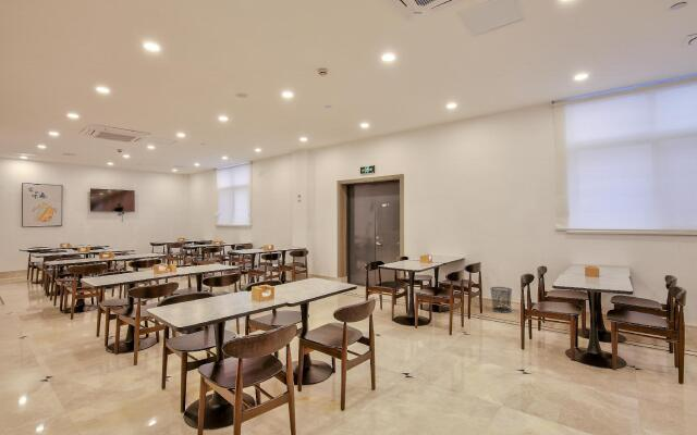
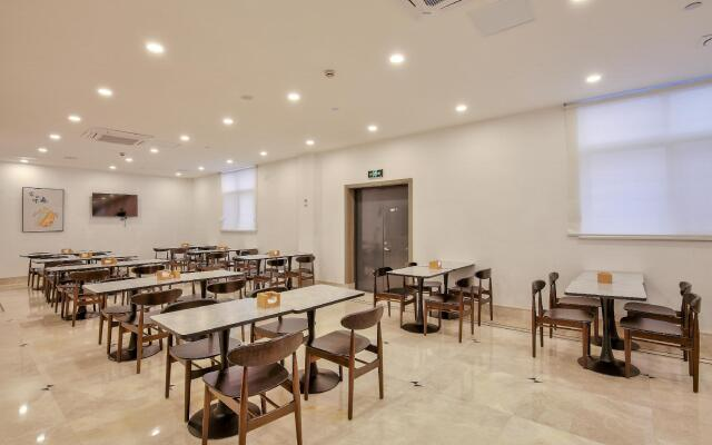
- waste bin (501, 299)
